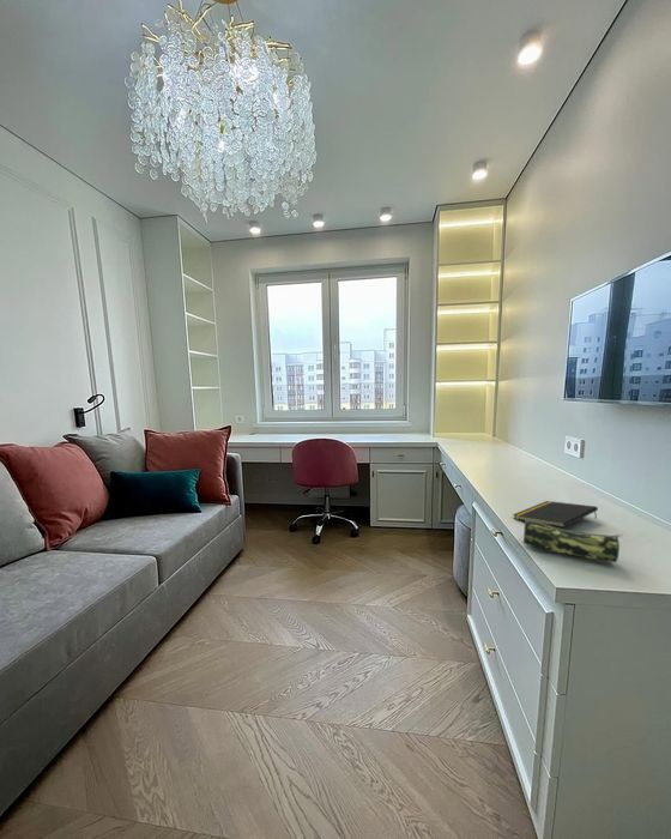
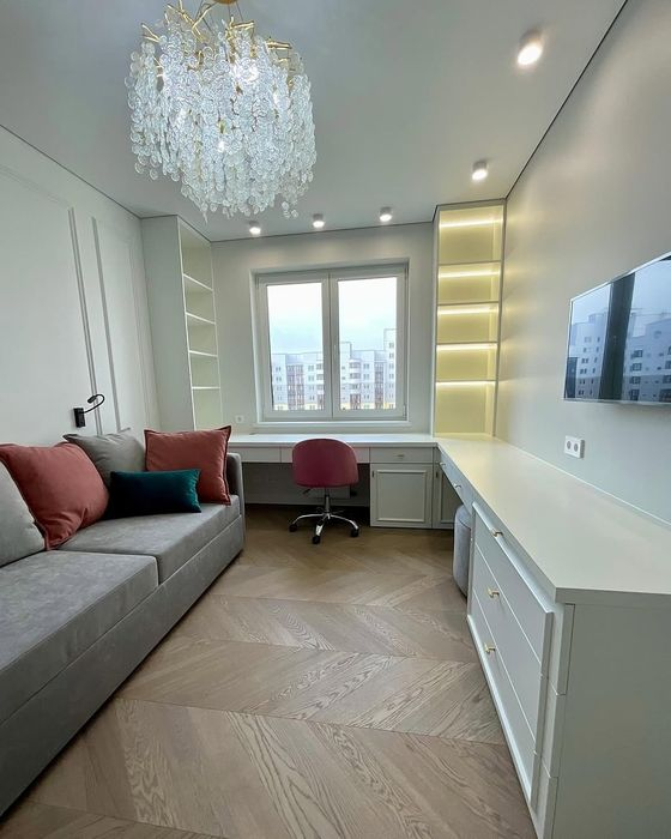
- pencil case (569, 541)
- notepad (554, 512)
